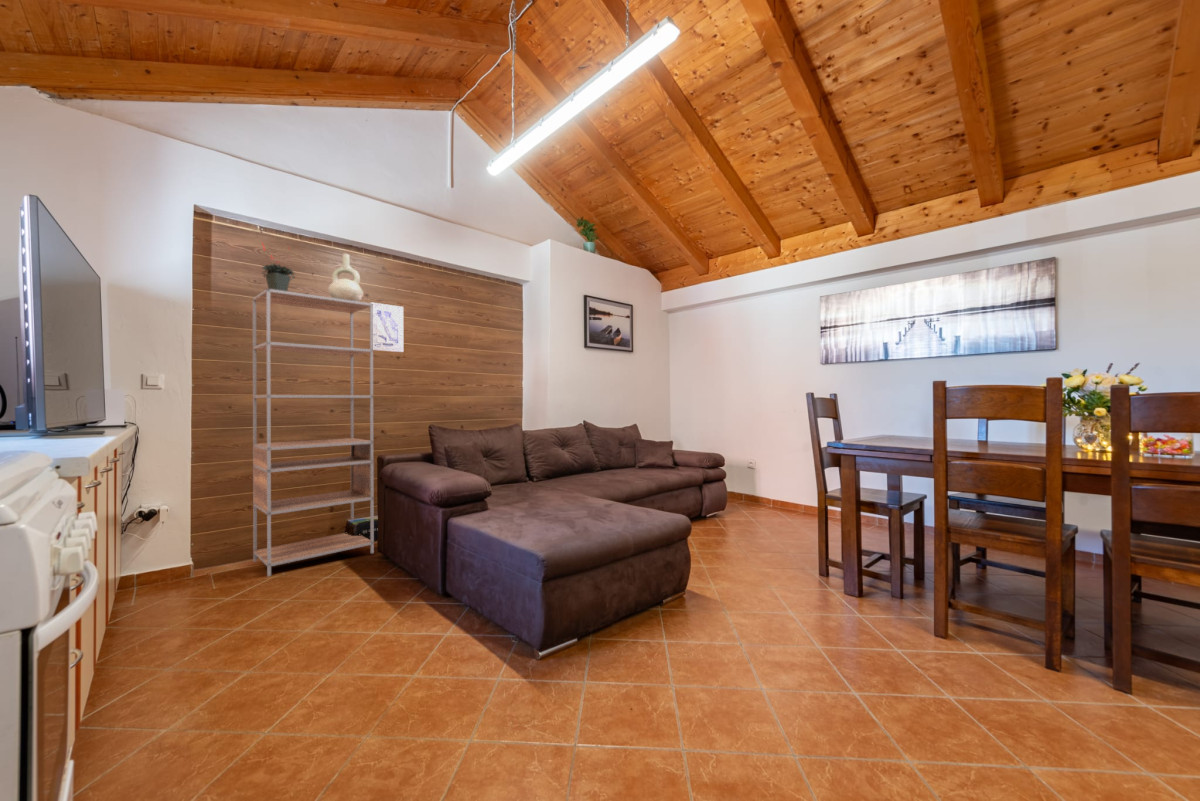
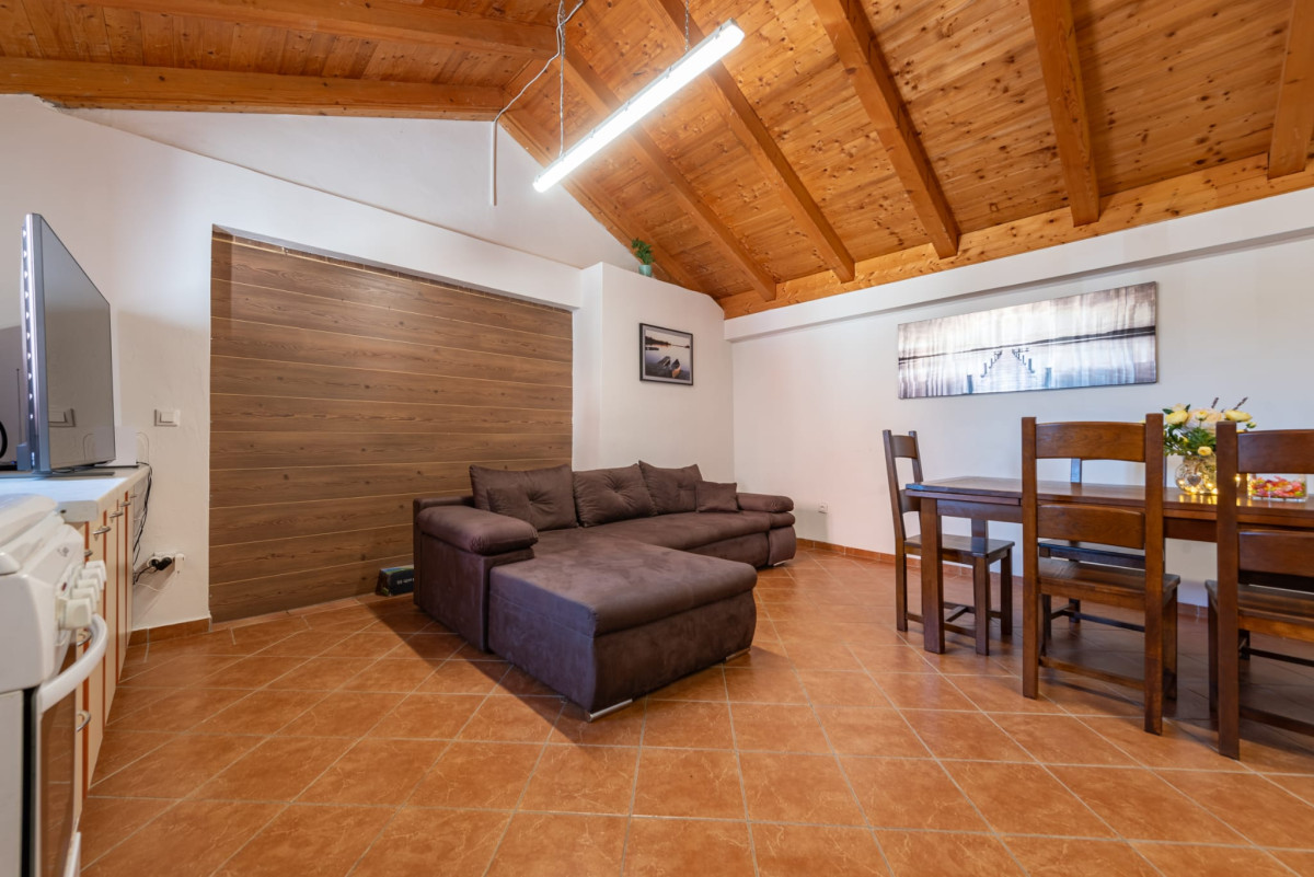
- wall art (387, 327)
- potted plant (277, 267)
- shelving unit (314, 440)
- decorative vase (346, 279)
